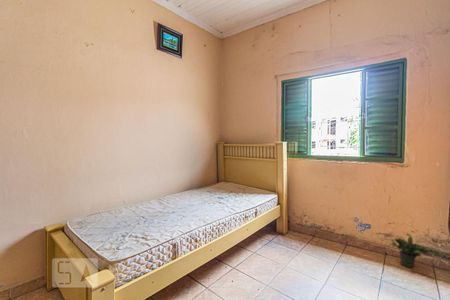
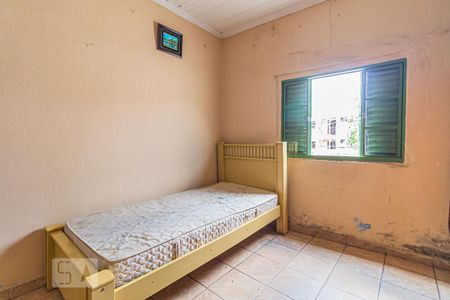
- potted plant (413, 251)
